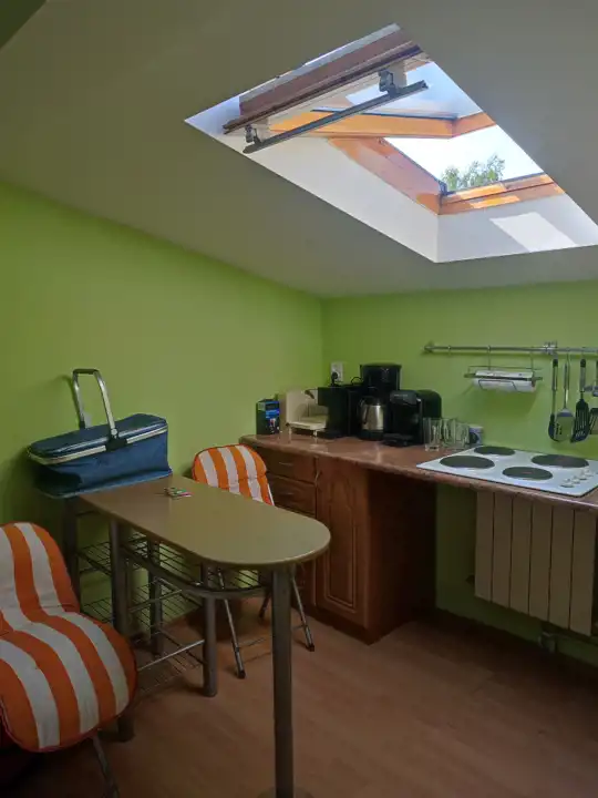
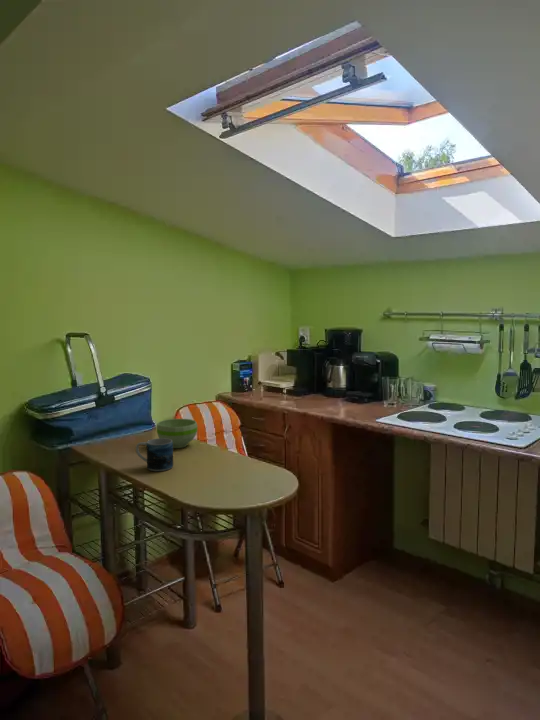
+ mug (154, 454)
+ bowl (177, 434)
